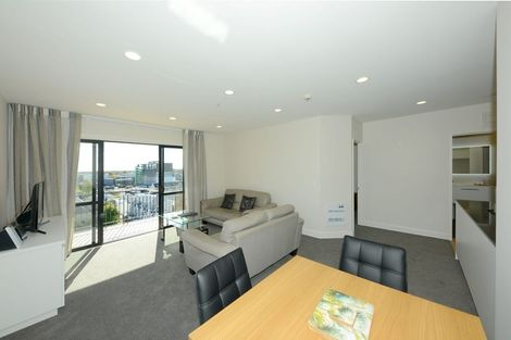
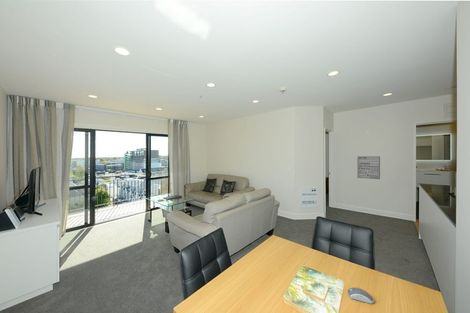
+ computer mouse (360, 293)
+ wall art (368, 167)
